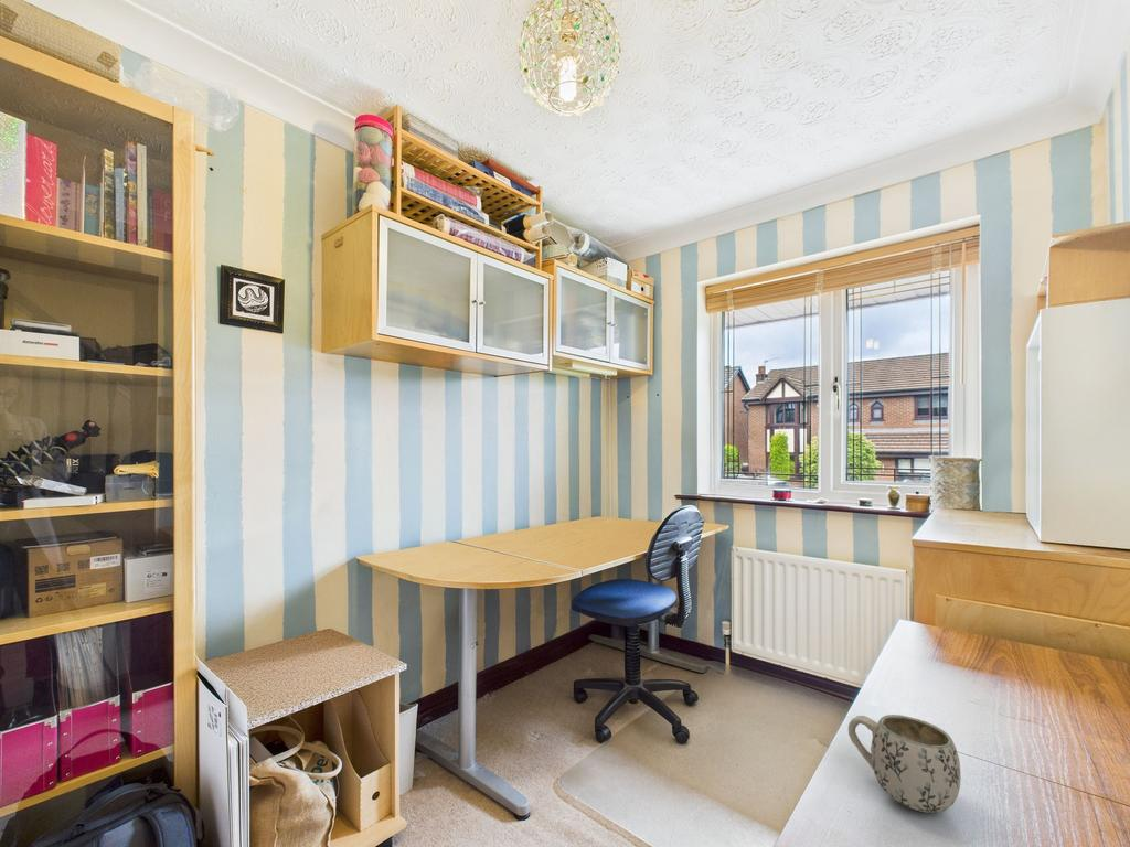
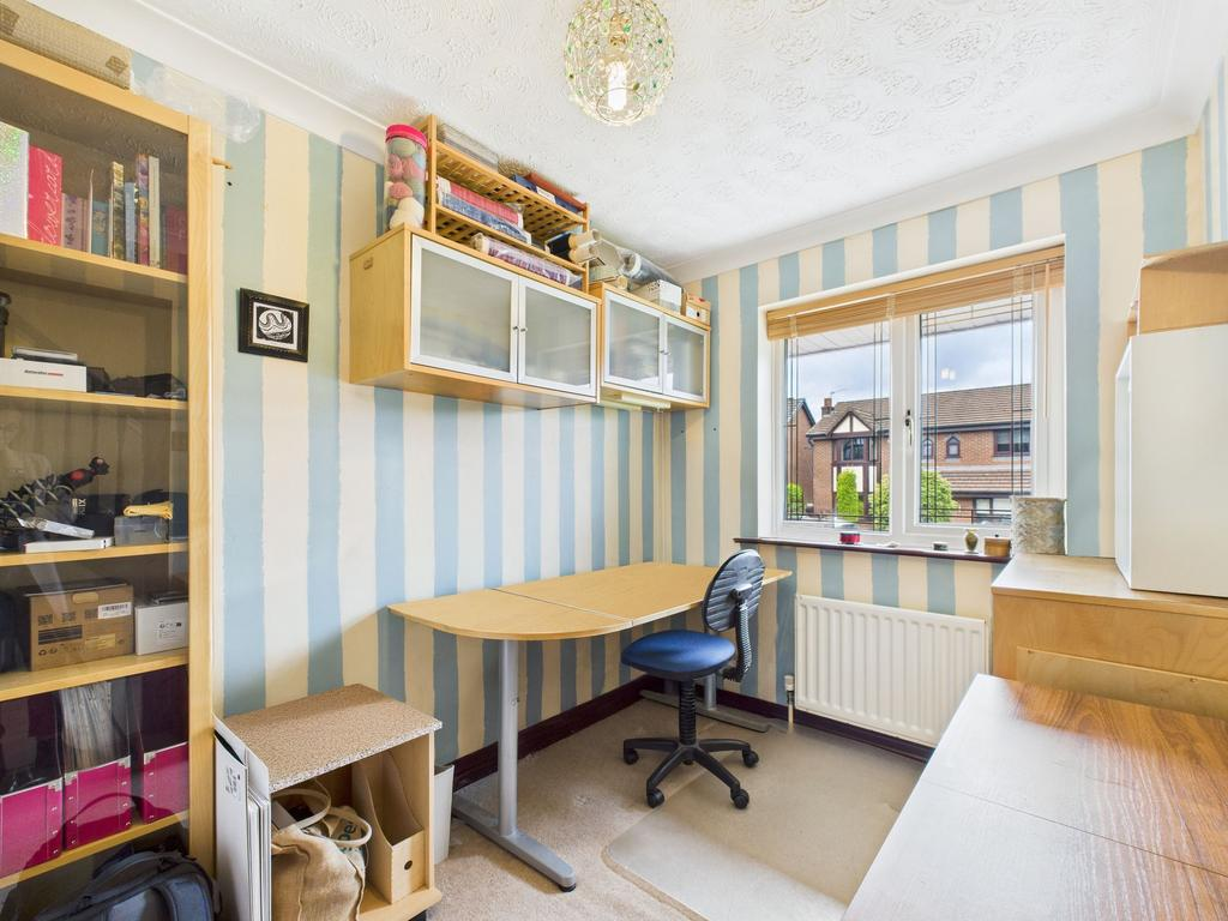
- mug (899, 758)
